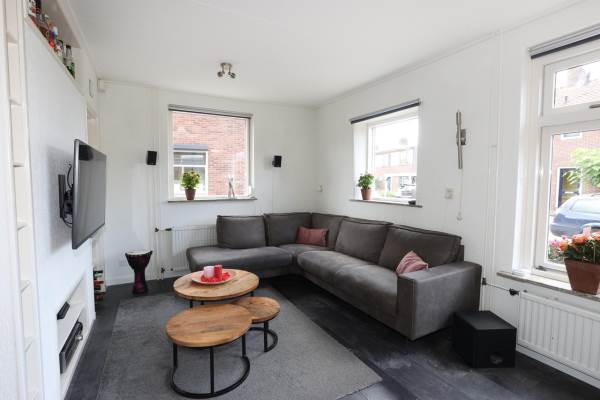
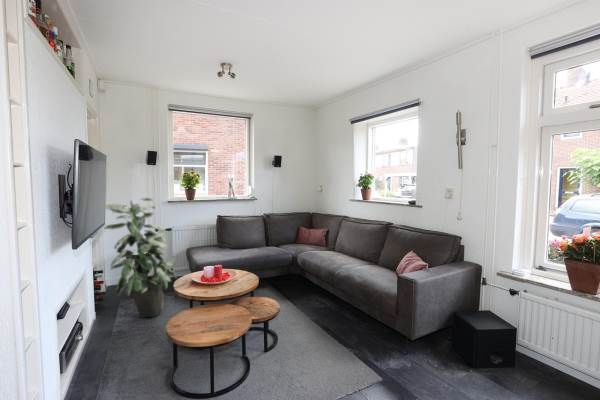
+ indoor plant (142, 257)
